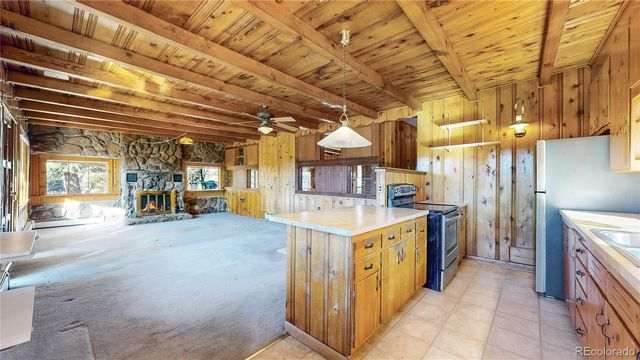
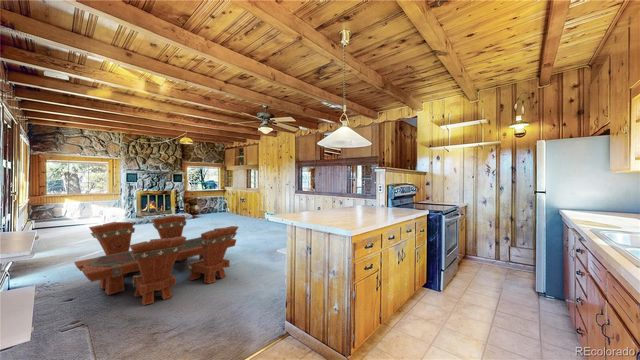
+ dining set (167, 249)
